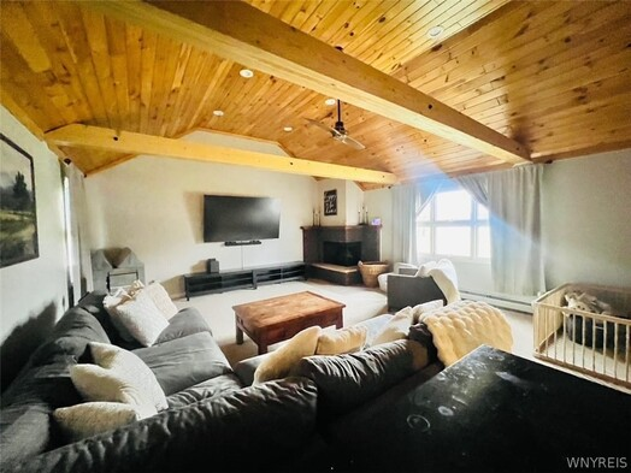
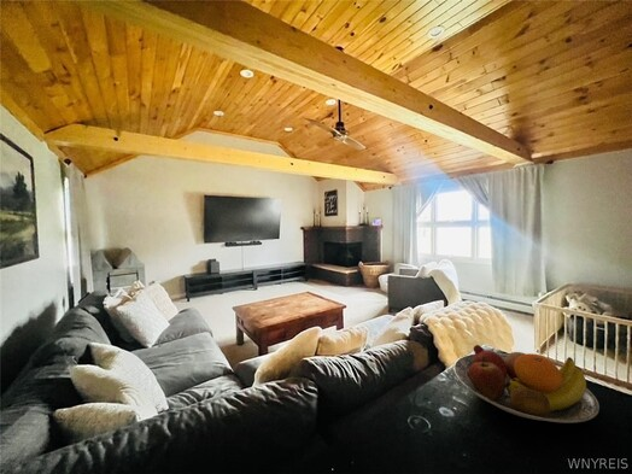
+ fruit bowl (516, 375)
